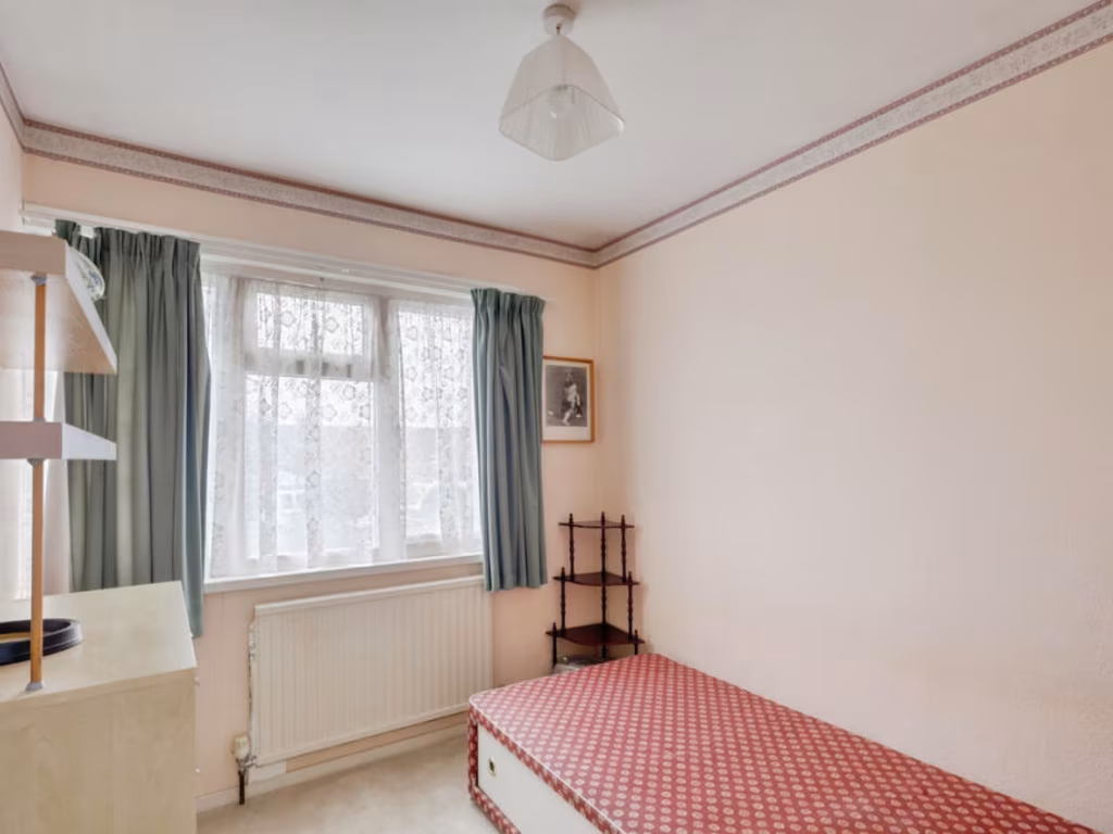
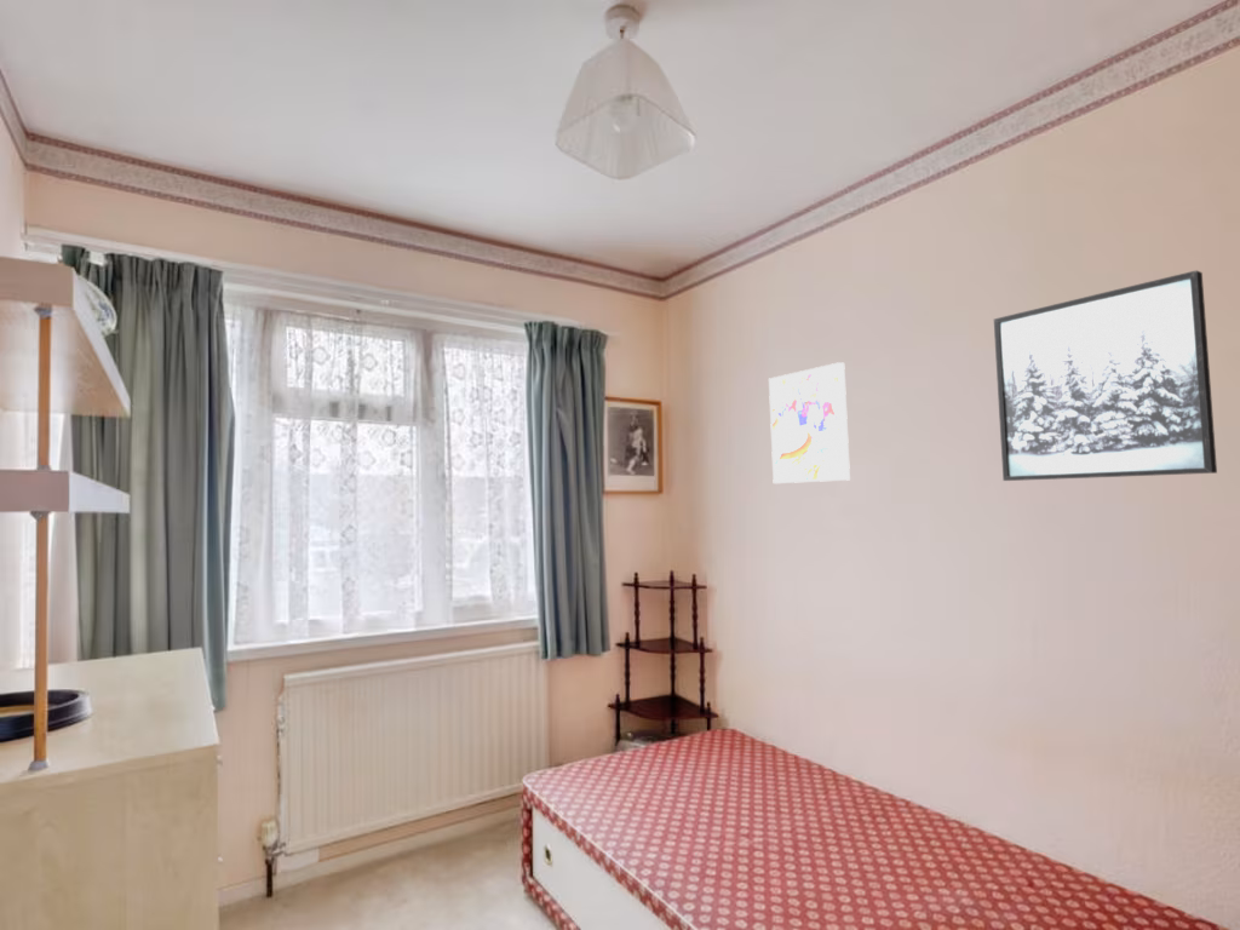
+ wall art (1092, 386)
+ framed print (806, 426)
